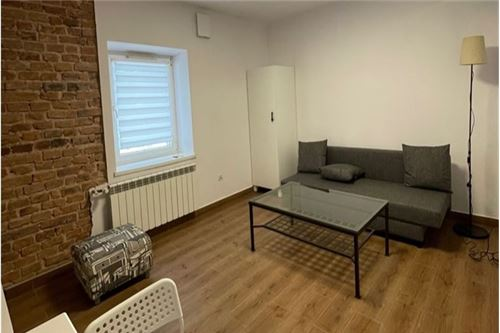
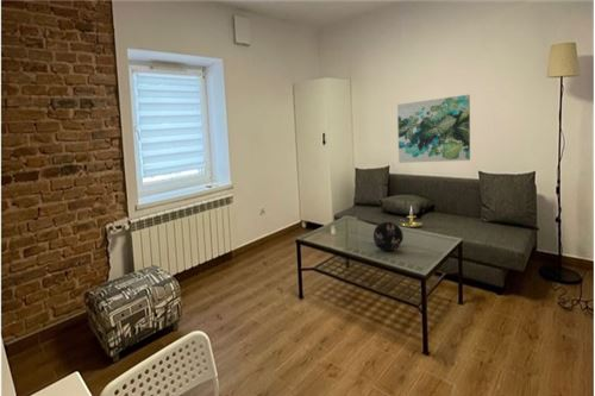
+ candle holder (409, 216)
+ wall art (432, 131)
+ decorative ball (388, 235)
